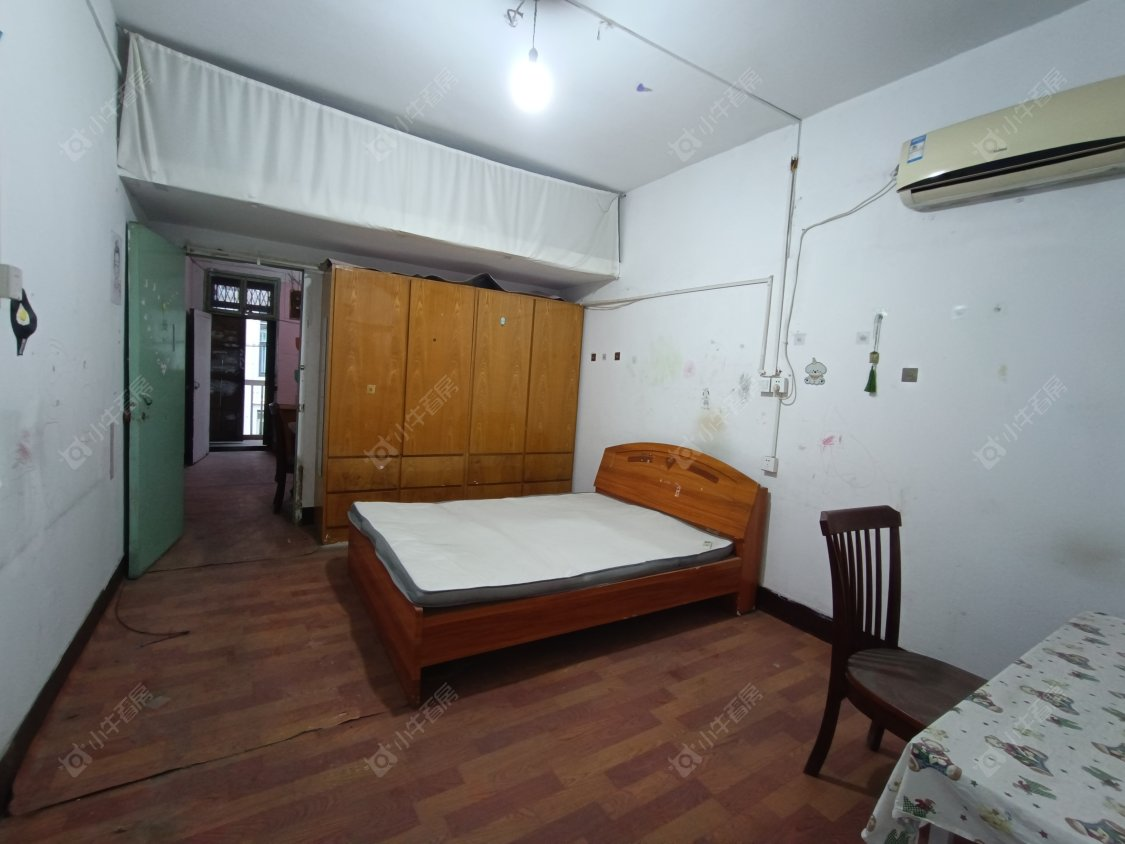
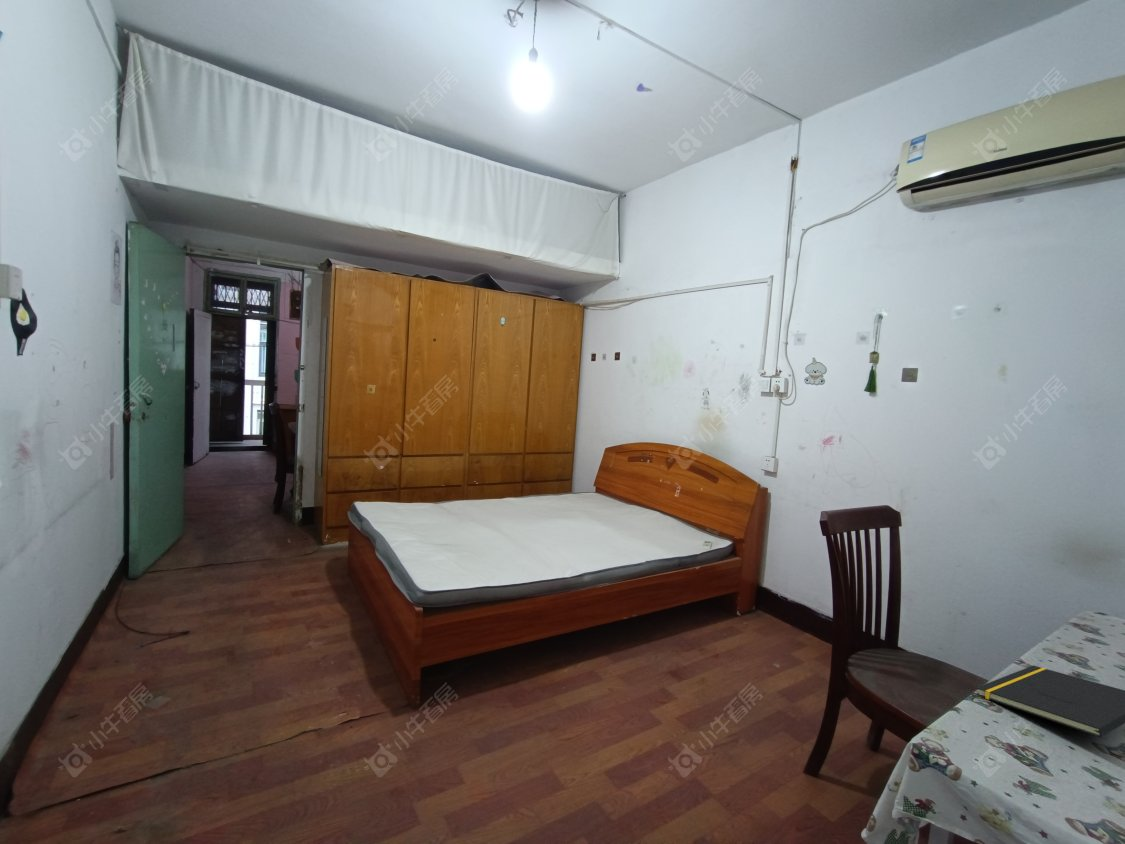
+ notepad (1062, 696)
